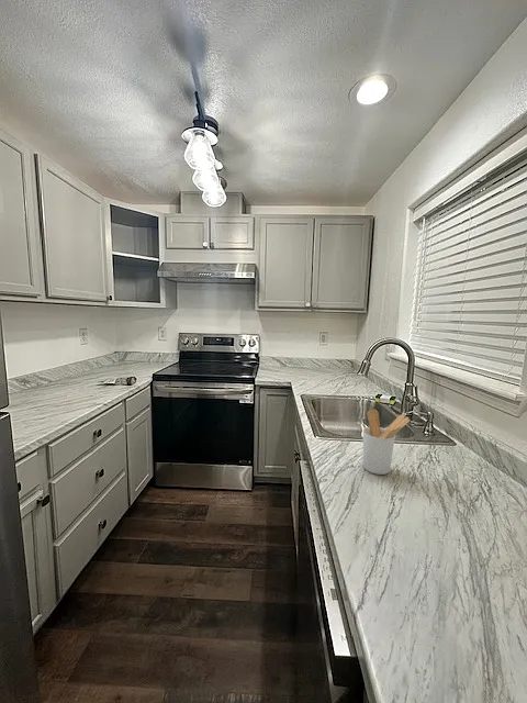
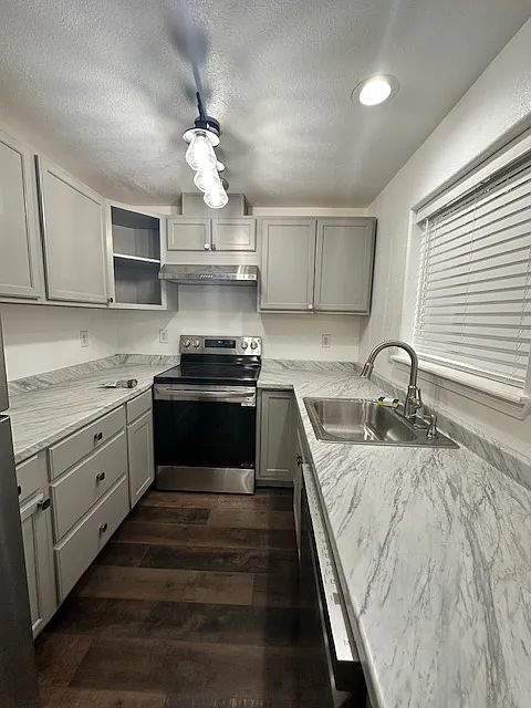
- utensil holder (385, 440)
